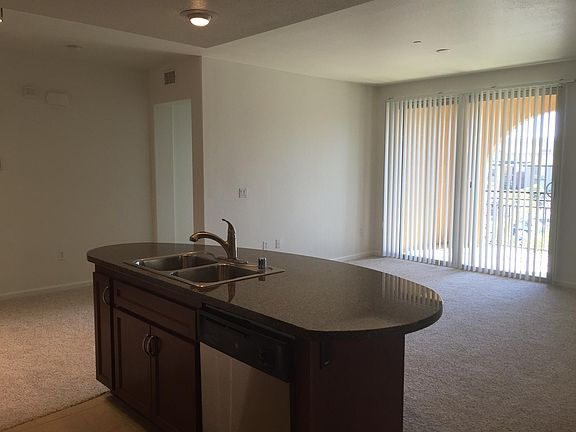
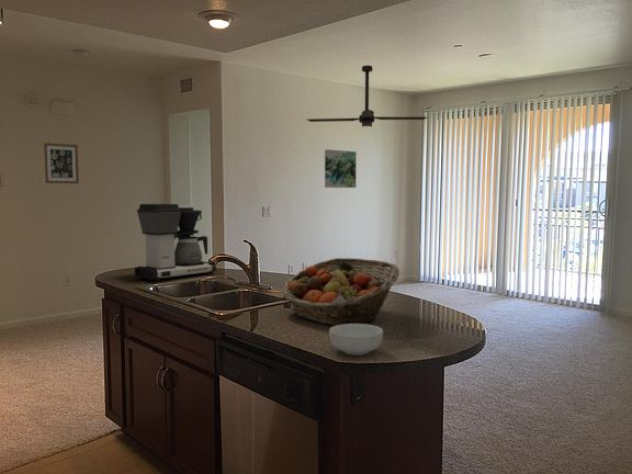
+ cereal bowl (356, 340)
+ ceiling fan (366, 94)
+ wall art (61, 163)
+ wall art (340, 169)
+ coffee maker (178, 239)
+ fruit basket (339, 289)
